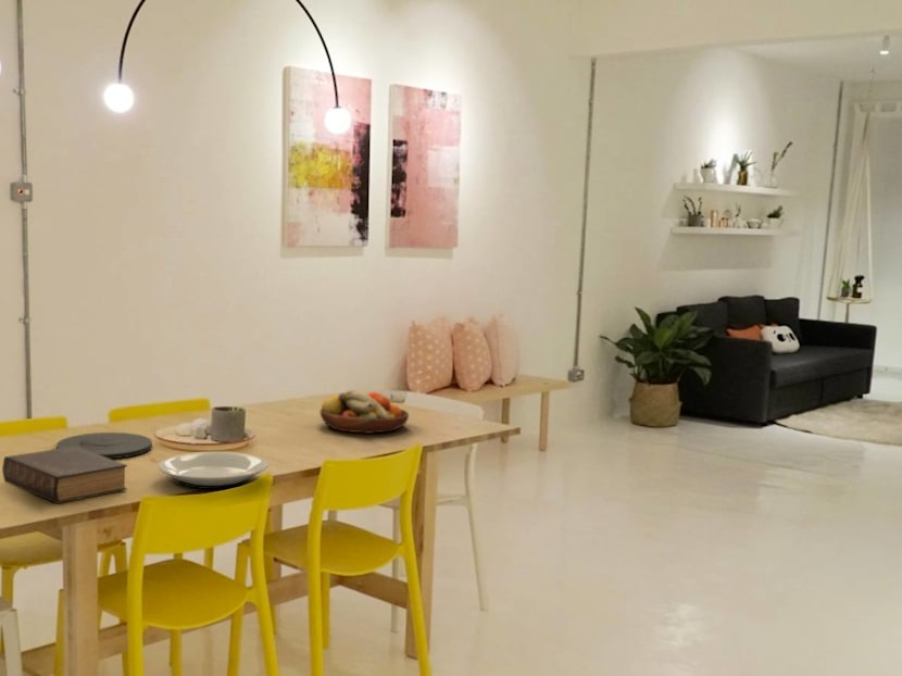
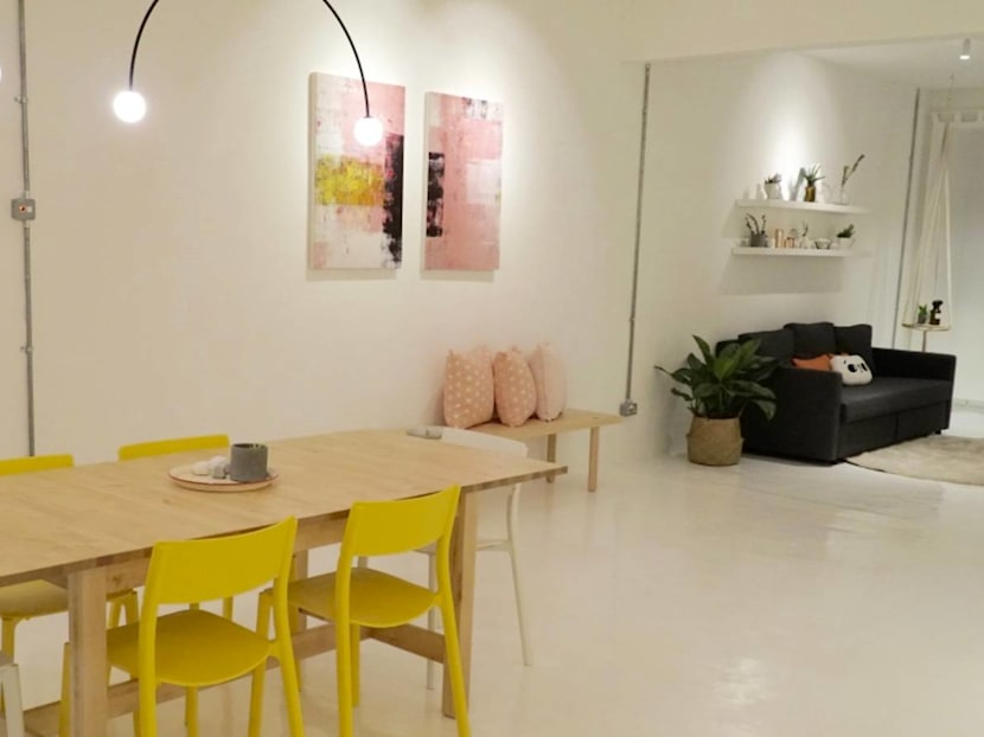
- plate (104, 441)
- book (64, 473)
- plate (213, 472)
- fruit bowl (365, 408)
